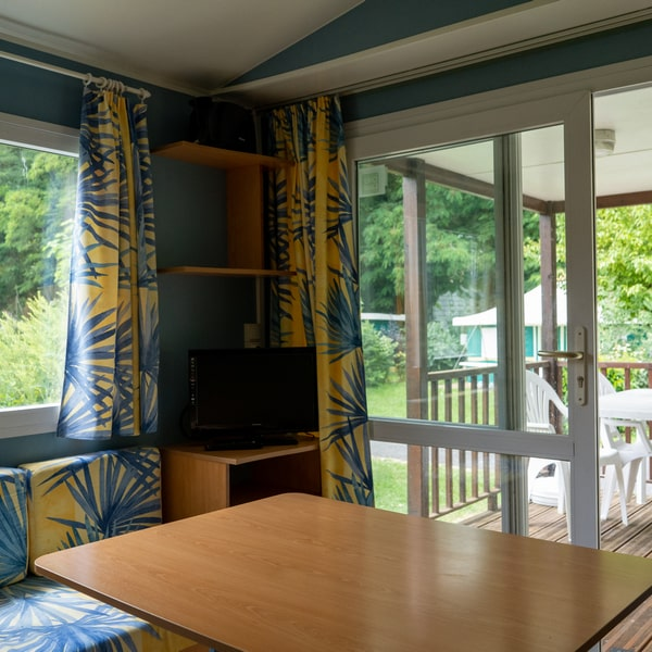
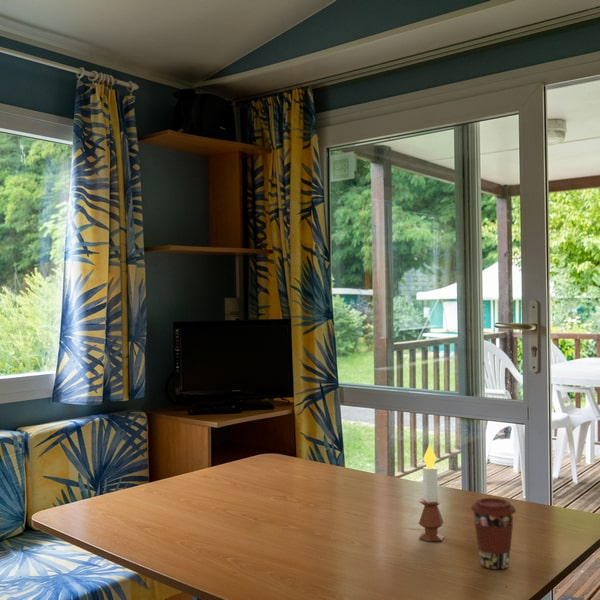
+ coffee cup (493, 533)
+ candle (430, 490)
